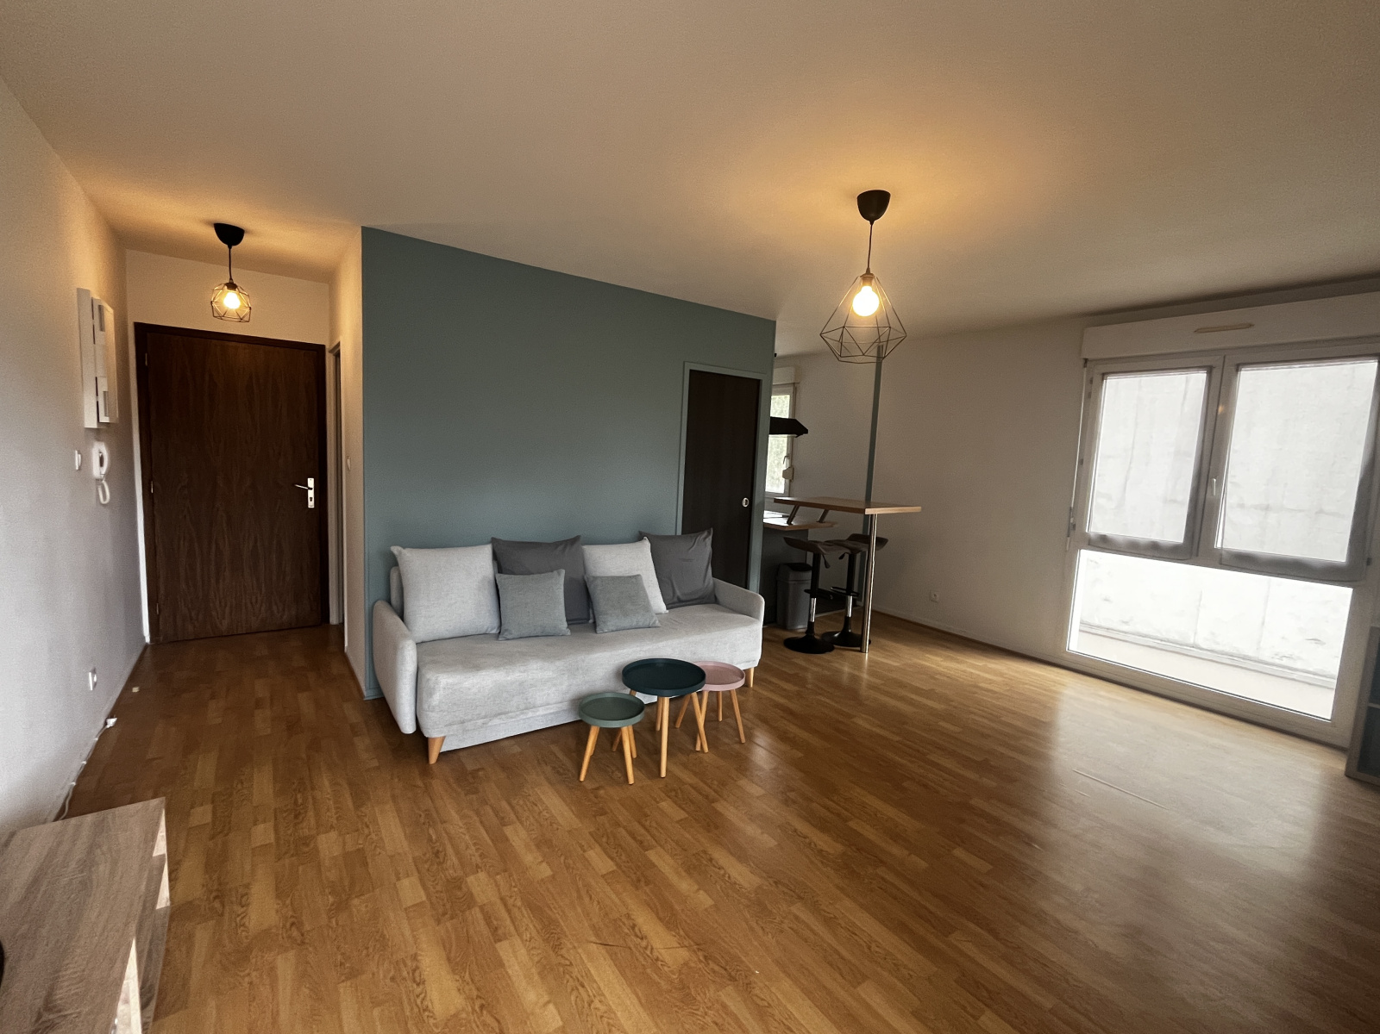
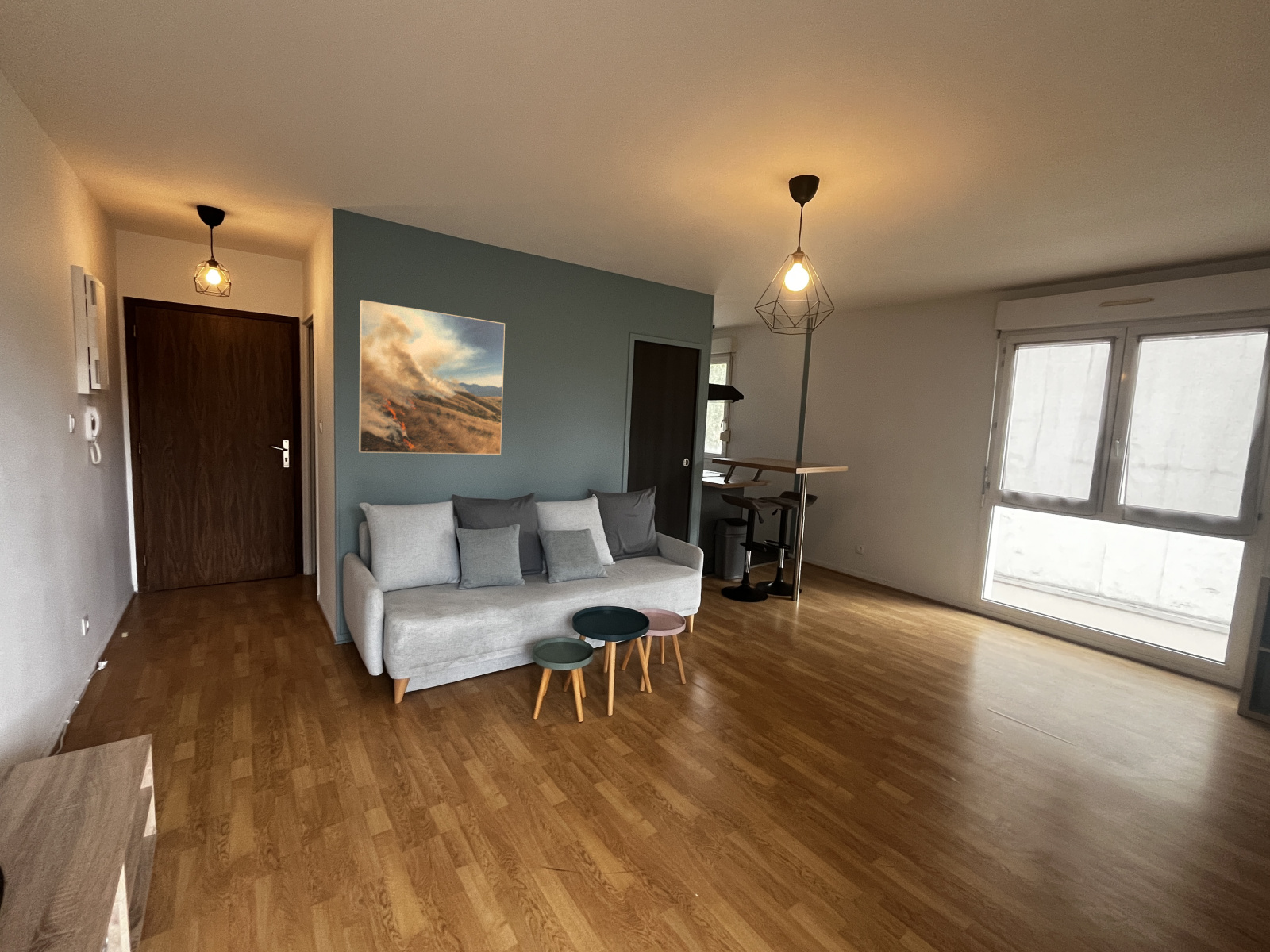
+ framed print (436, 383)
